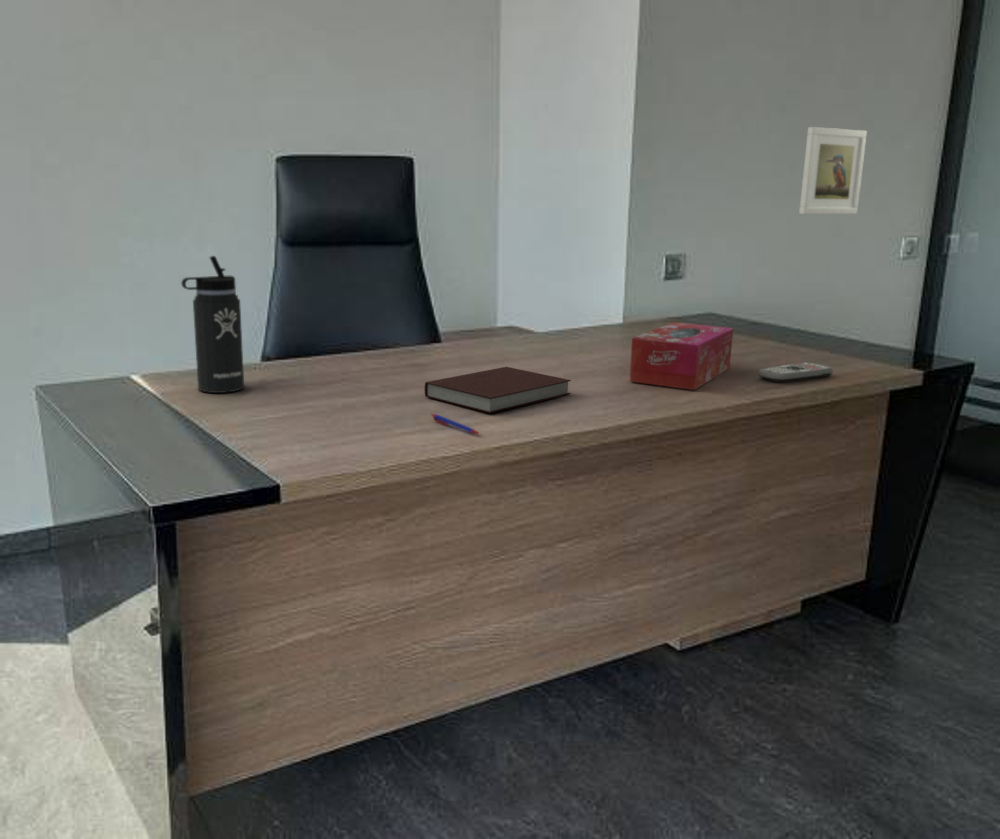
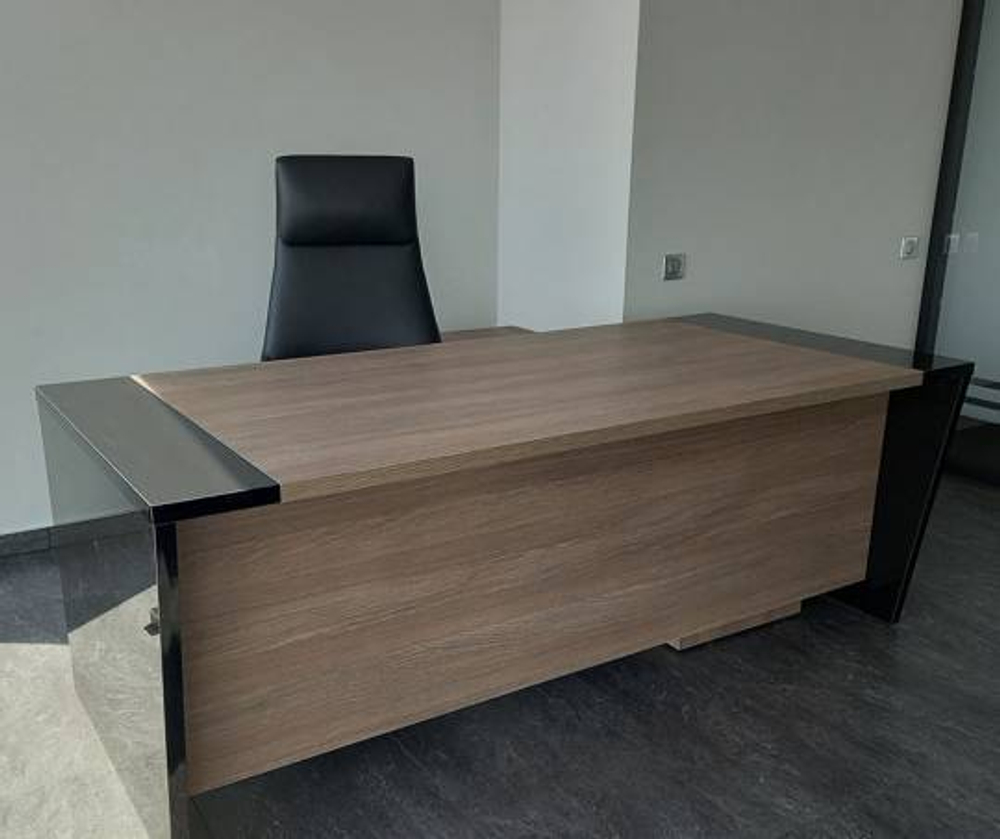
- tissue box (683, 353)
- thermos bottle (212, 323)
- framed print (833, 172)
- remote control (794, 372)
- notebook (498, 388)
- pen (455, 424)
